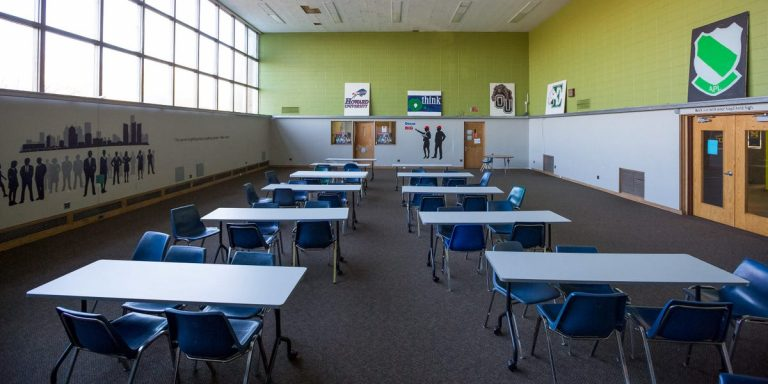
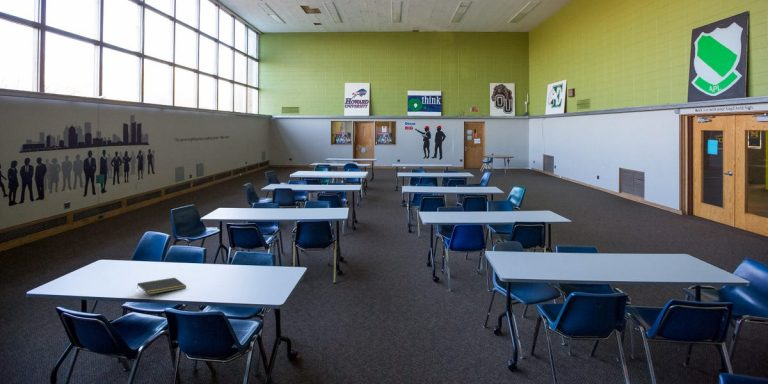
+ notepad (162, 285)
